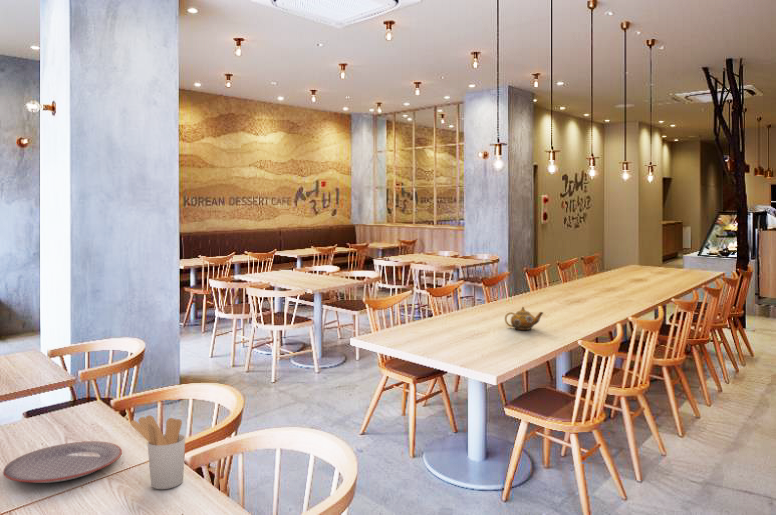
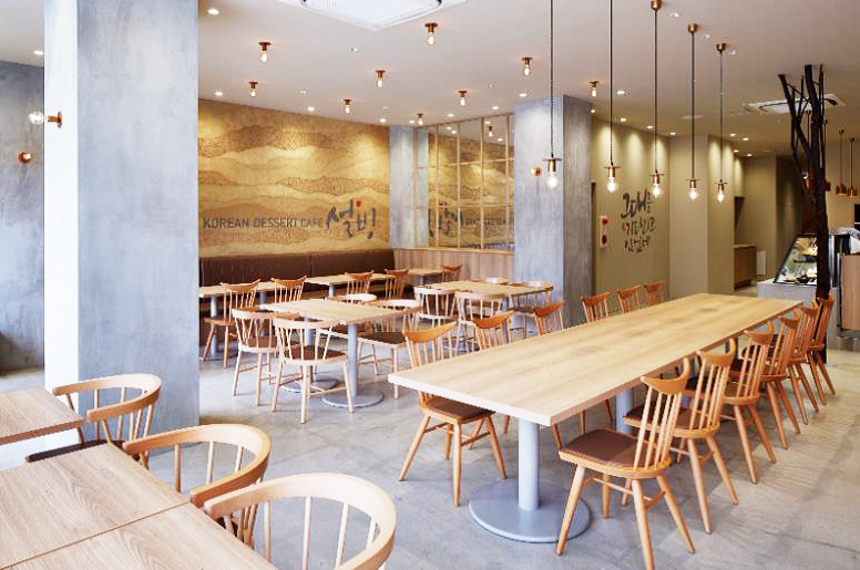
- teapot (523, 318)
- utensil holder (158, 449)
- plate (65, 463)
